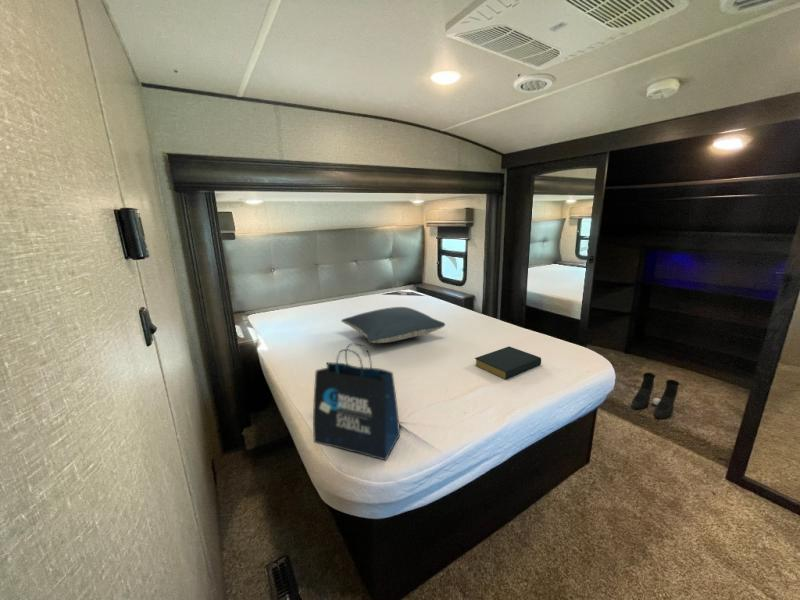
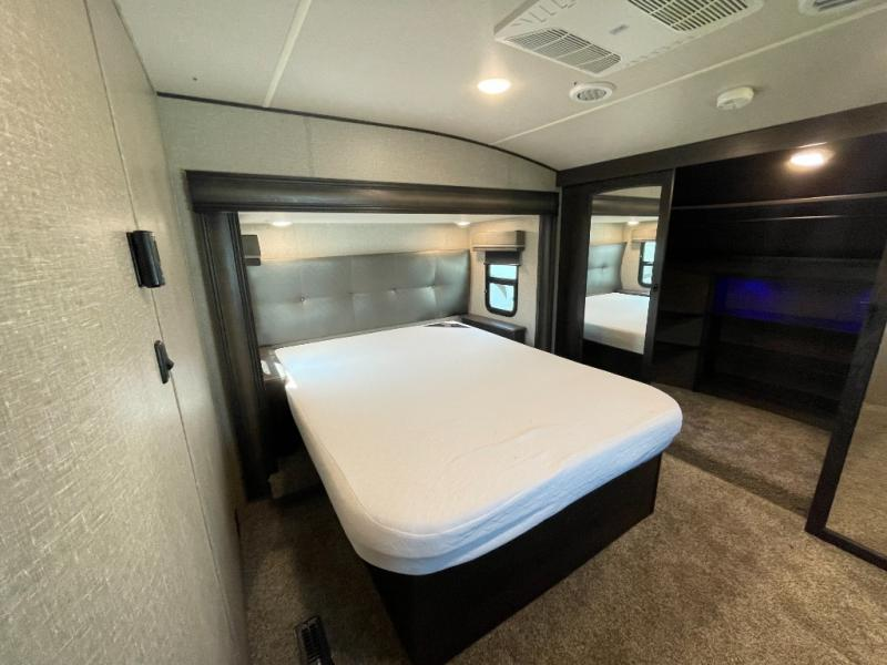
- tote bag (355, 394)
- pillow (391, 322)
- boots (651, 392)
- hardback book (507, 361)
